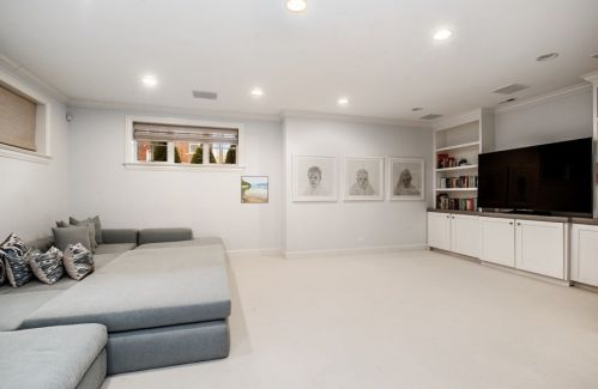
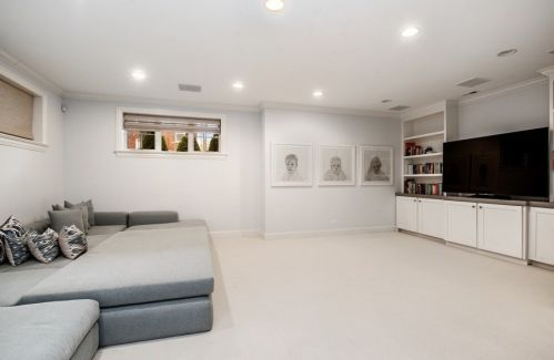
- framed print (254, 189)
